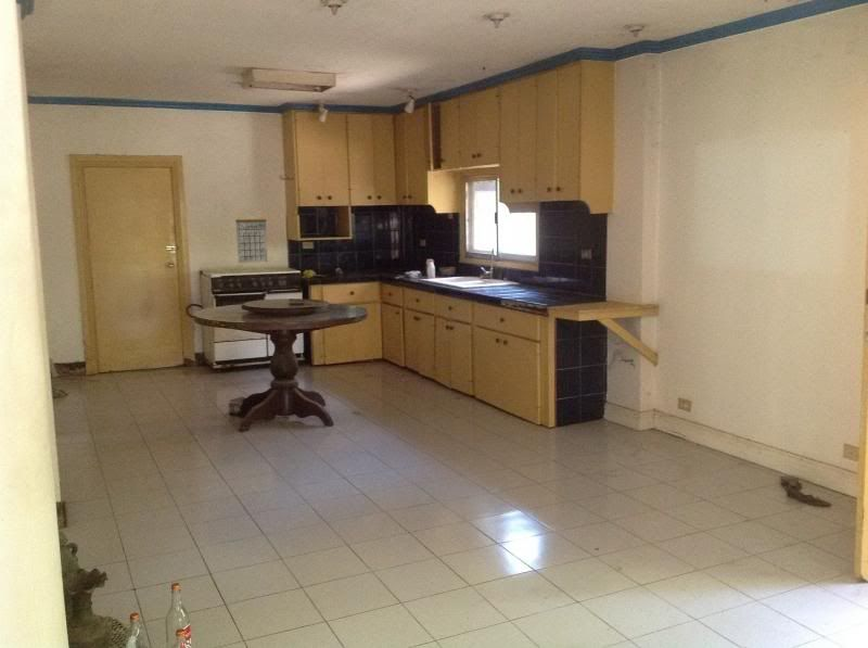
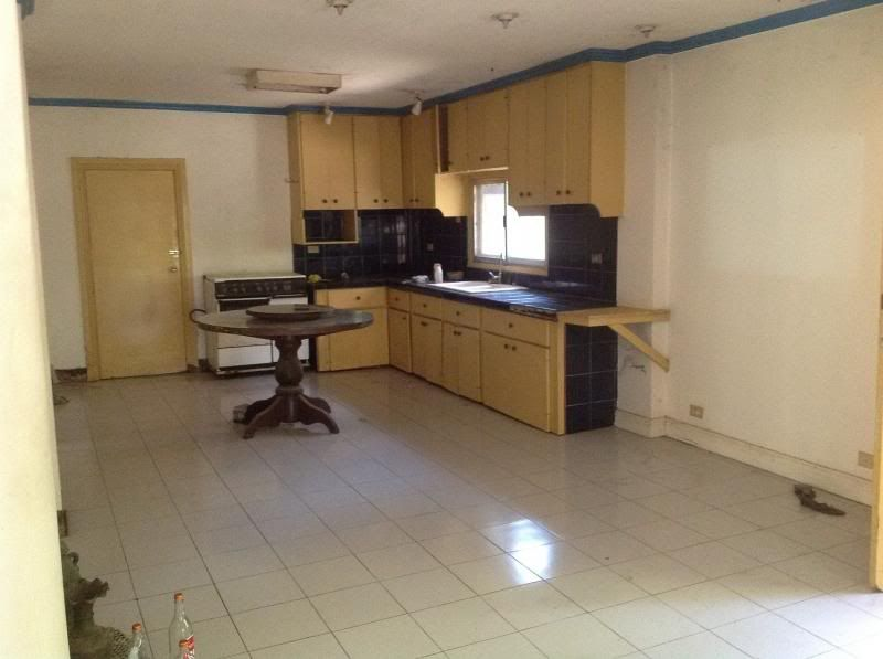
- calendar (252, 236)
